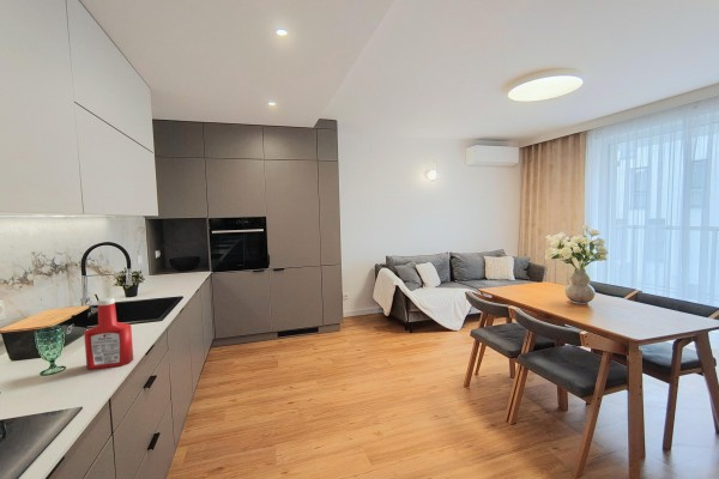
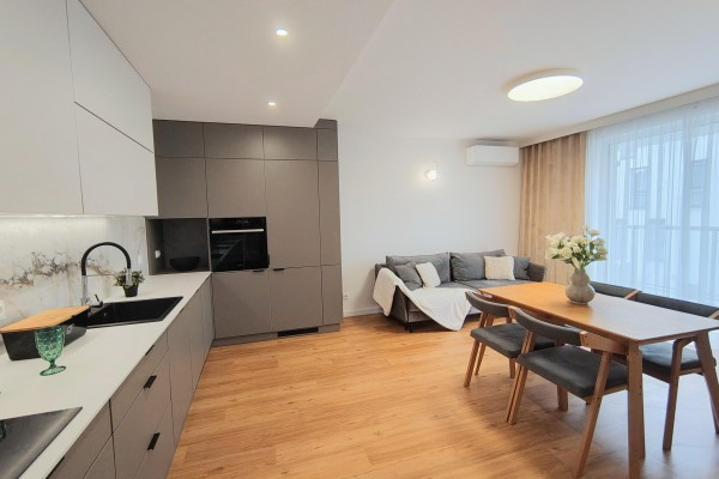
- soap bottle (108, 332)
